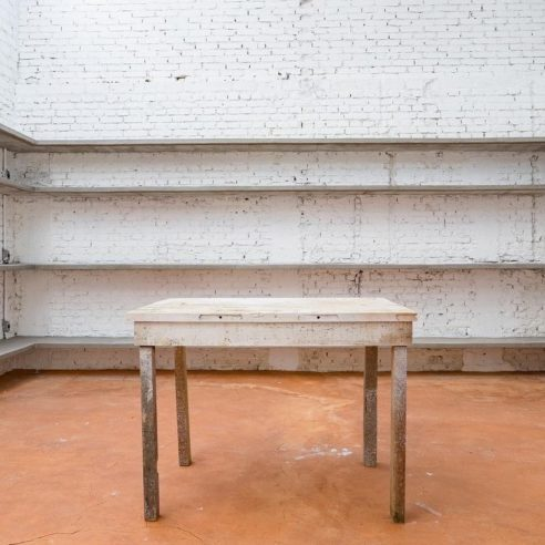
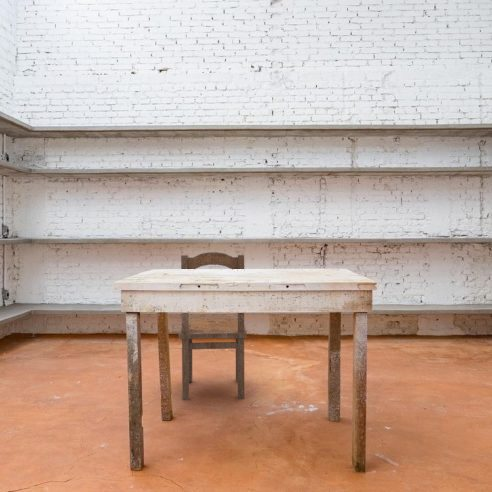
+ wooden chair (213, 320)
